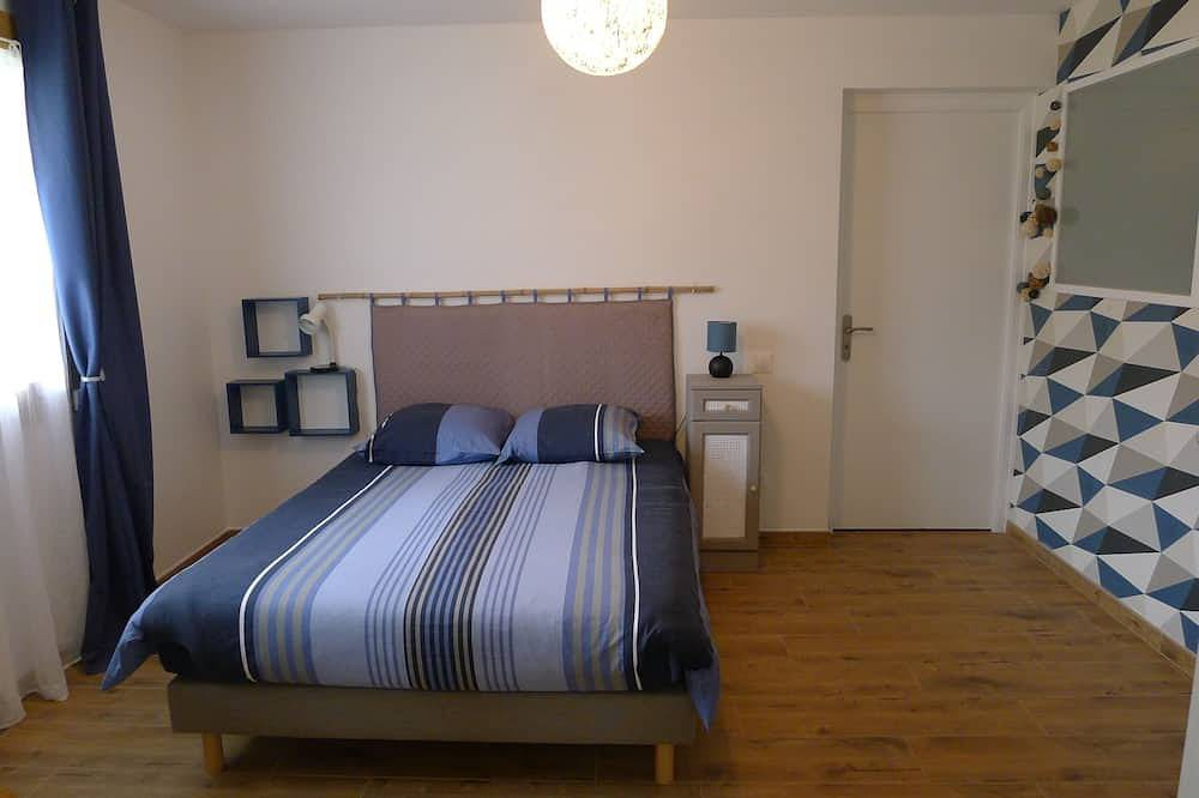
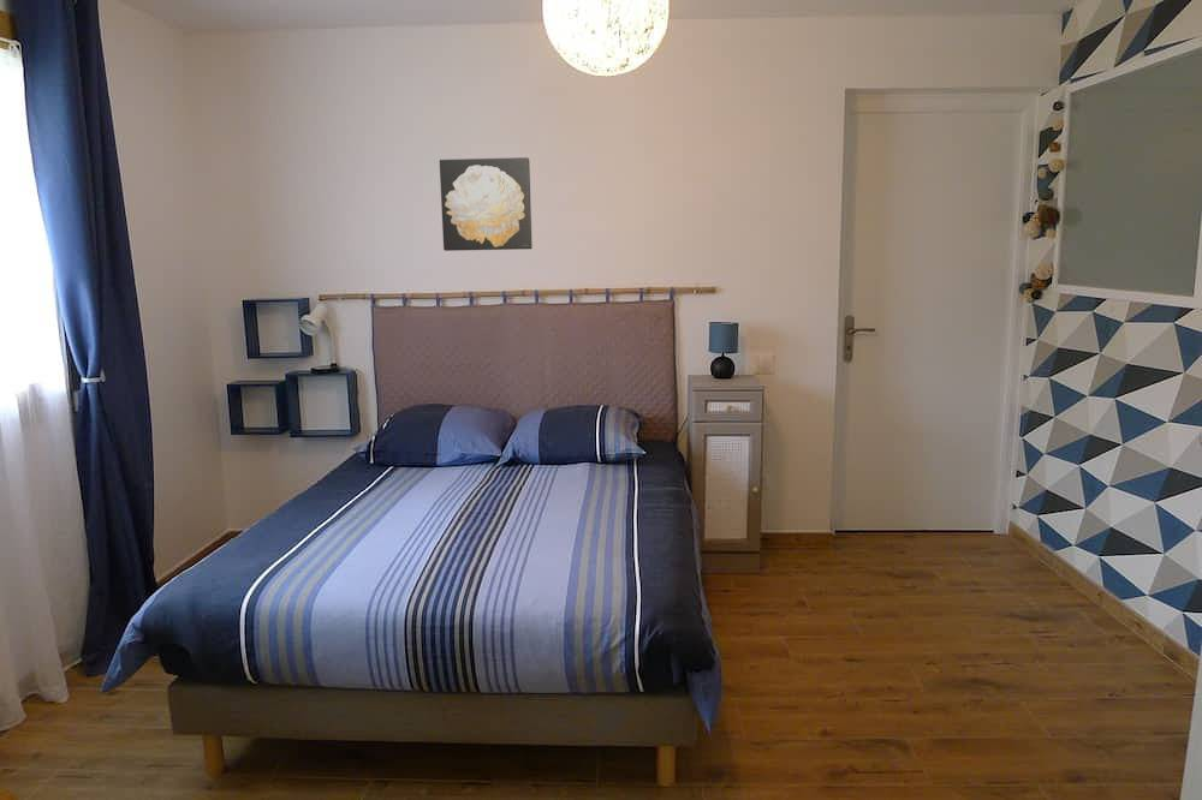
+ wall art (486, 204)
